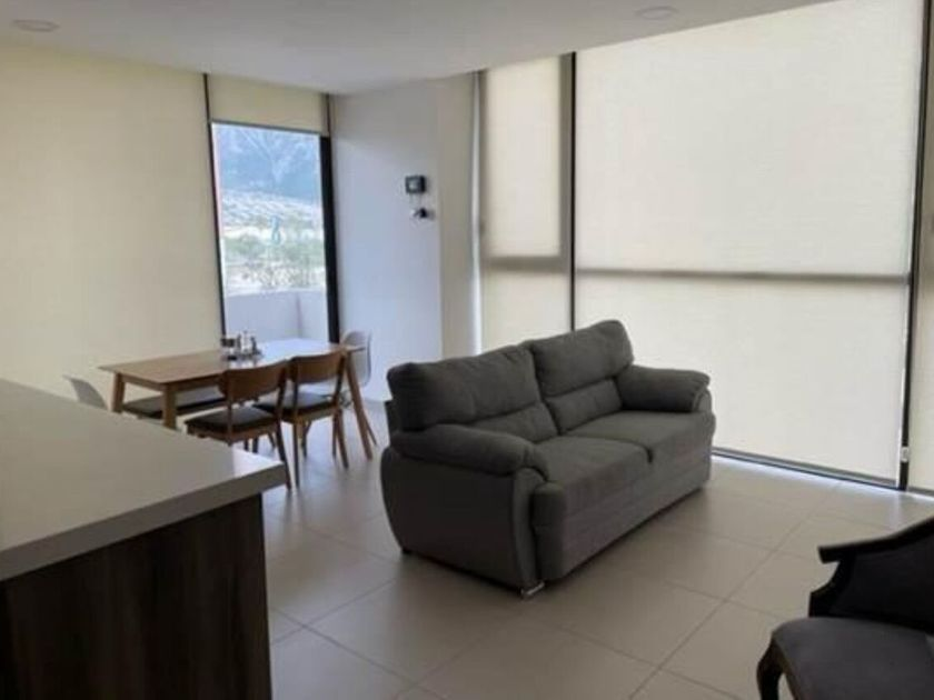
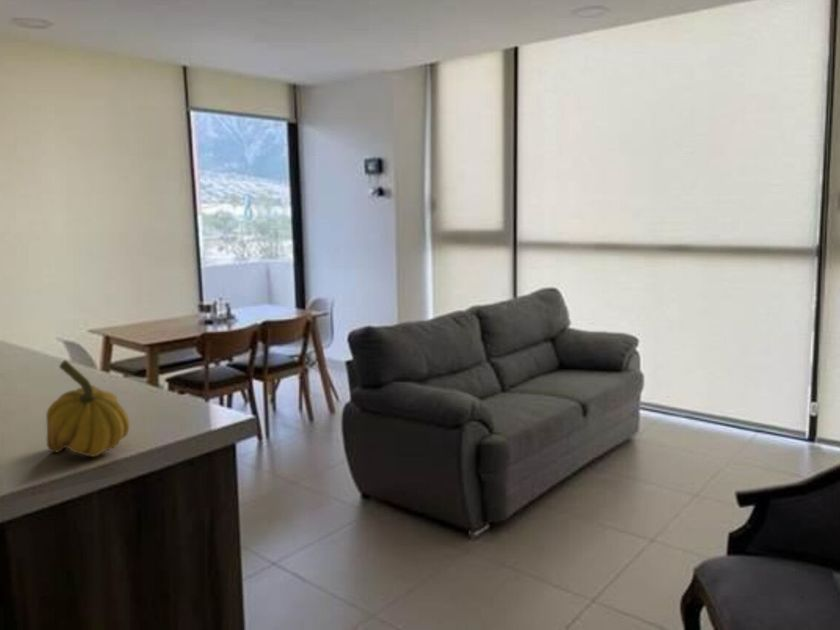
+ pumpkin (82, 405)
